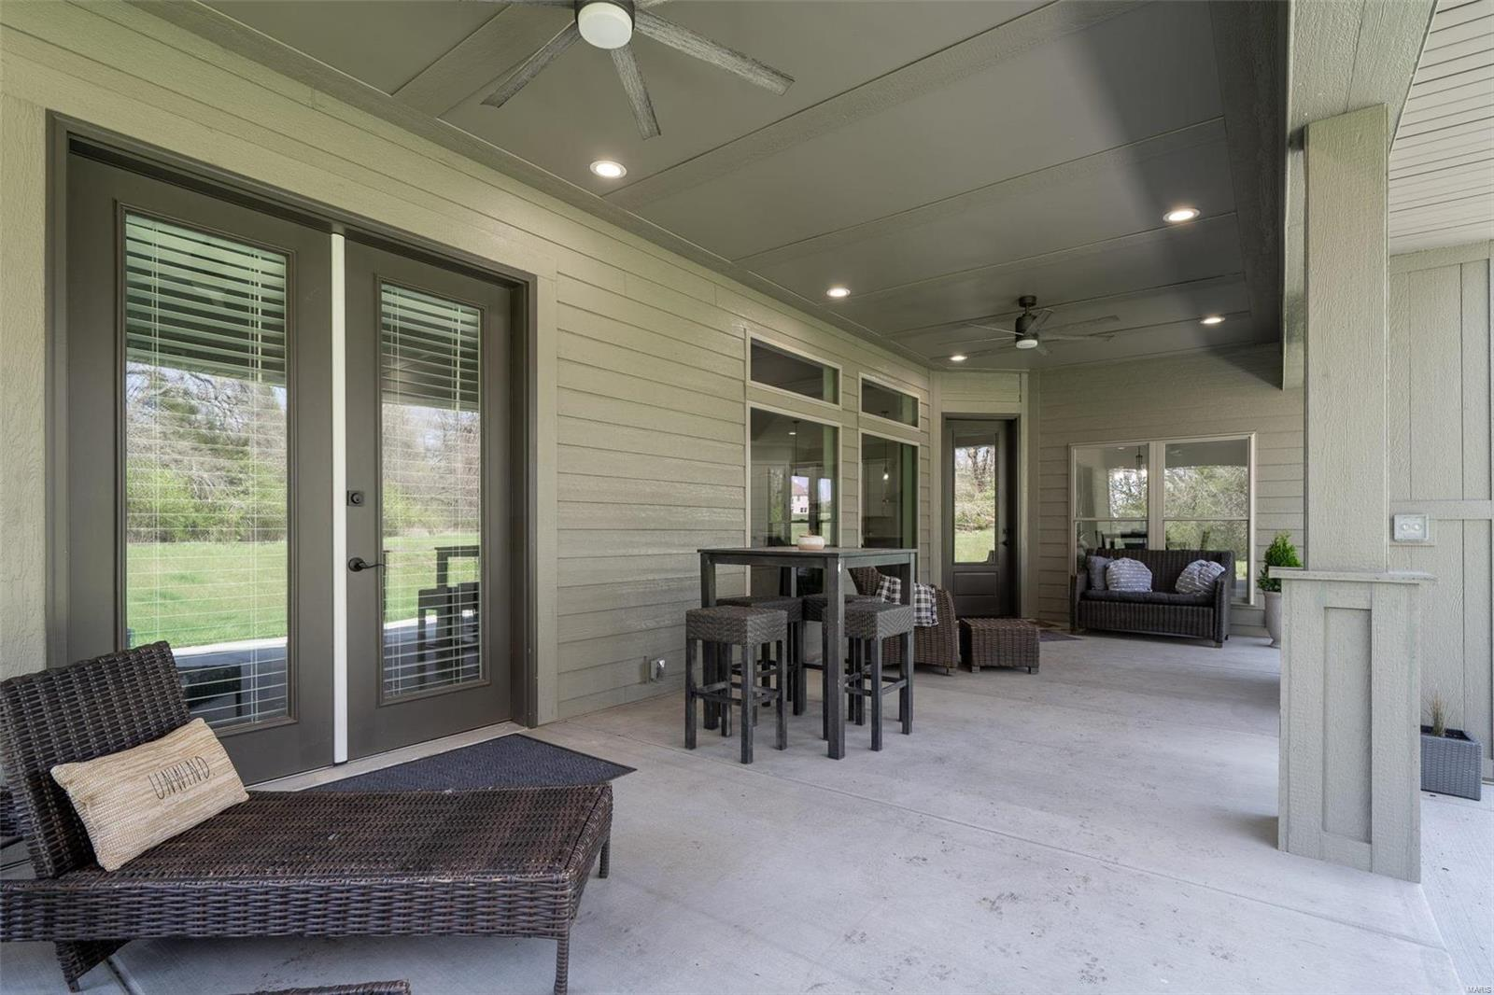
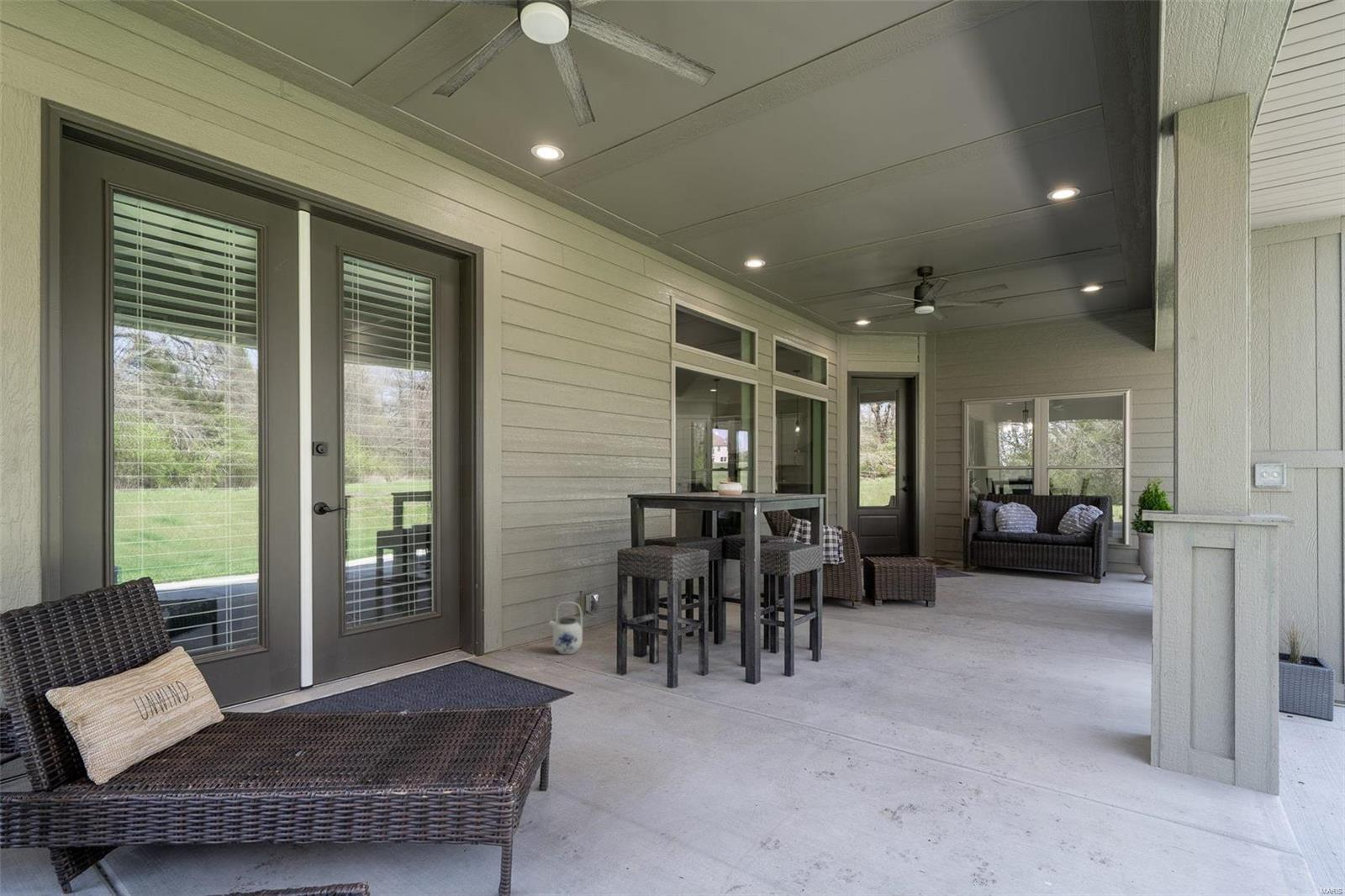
+ teapot (565, 626)
